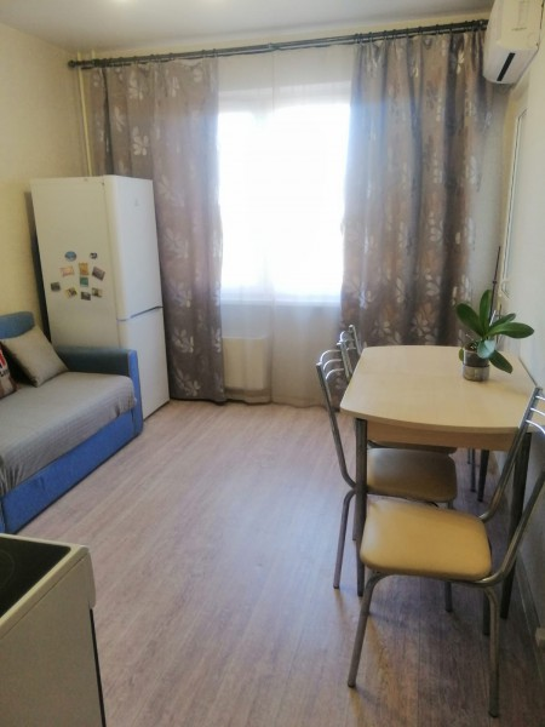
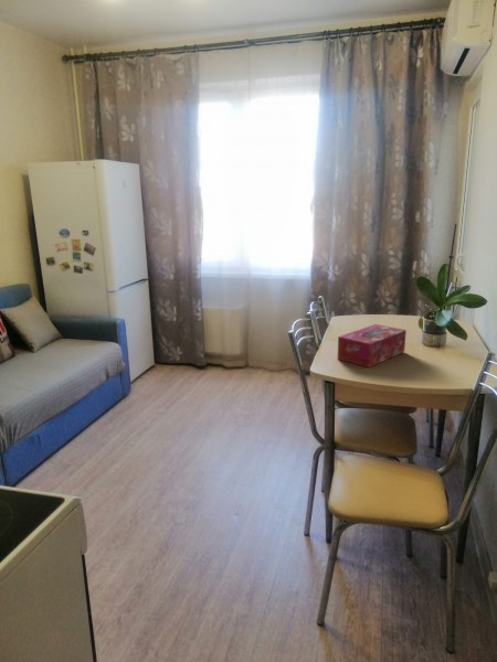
+ tissue box (372, 344)
